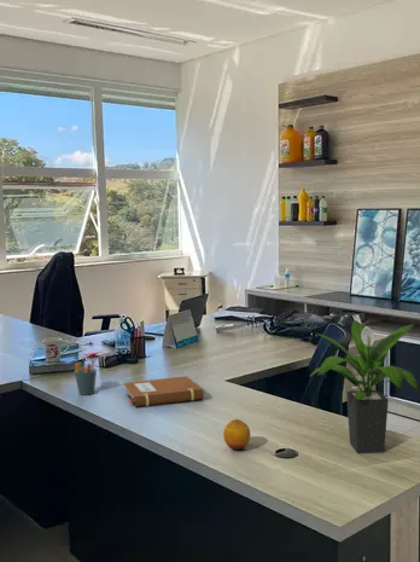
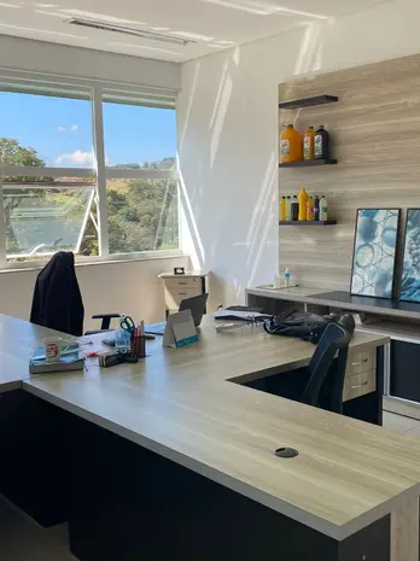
- potted plant (364, 387)
- pen holder (84, 375)
- notebook (161, 390)
- fruit (237, 434)
